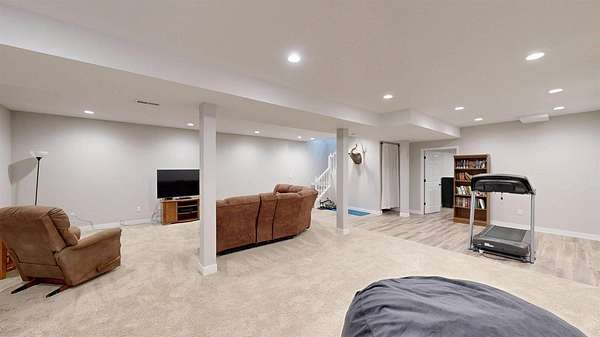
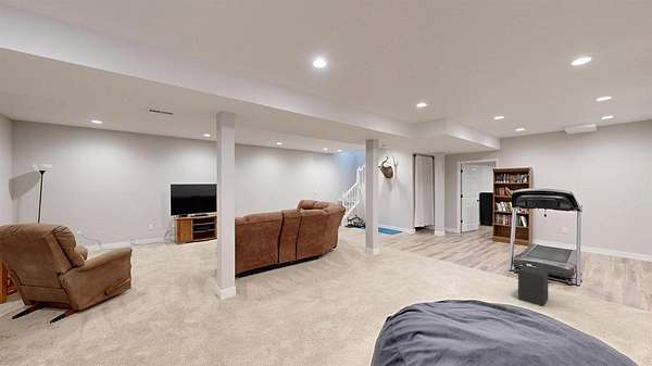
+ speaker (532, 283)
